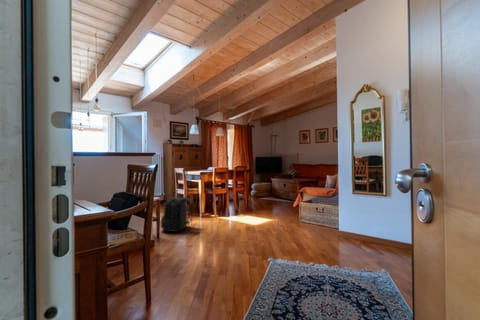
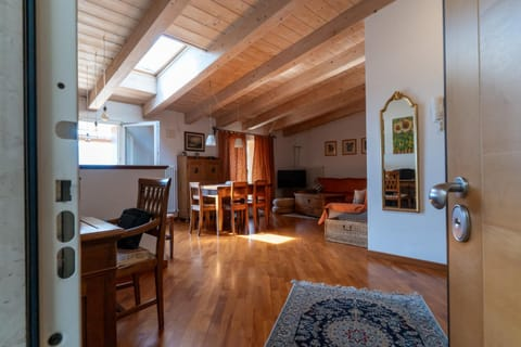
- backpack (178, 212)
